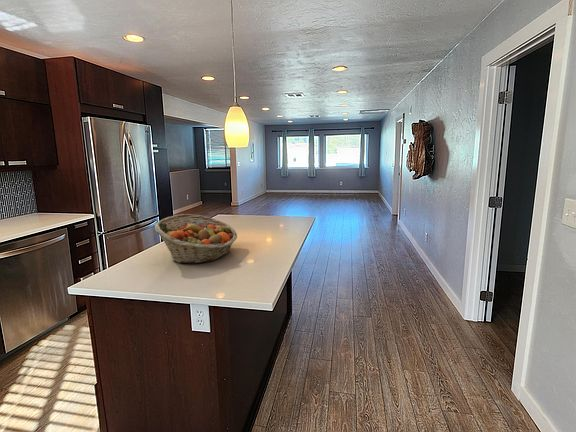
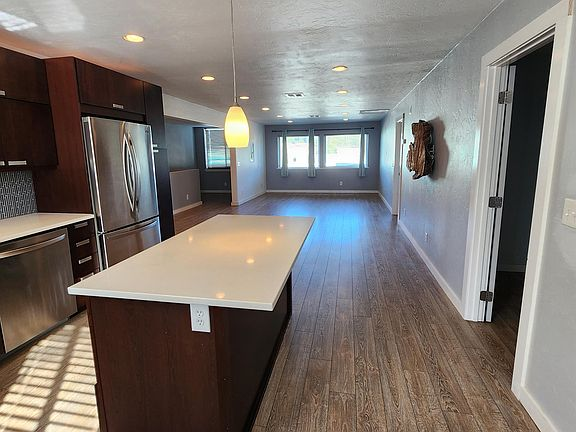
- fruit basket (198, 236)
